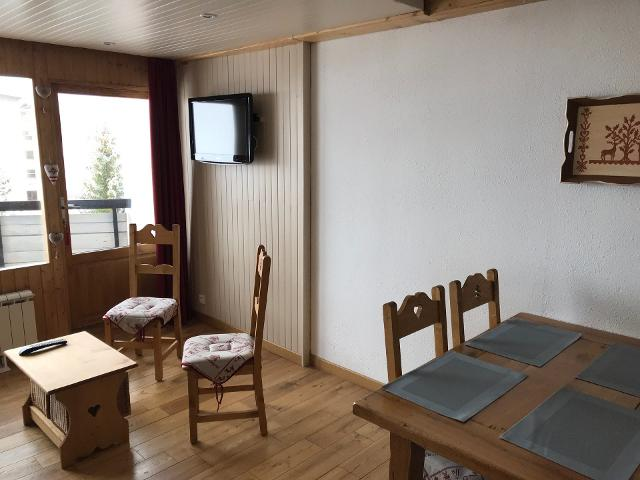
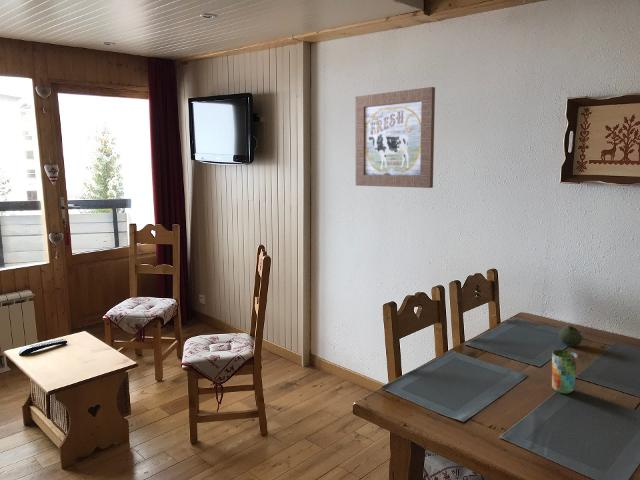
+ cup (563, 372)
+ fruit (570, 335)
+ wall art (392, 140)
